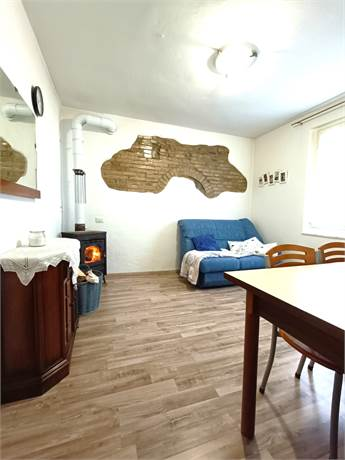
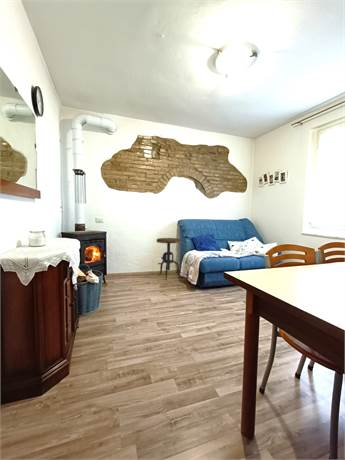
+ side table (169, 257)
